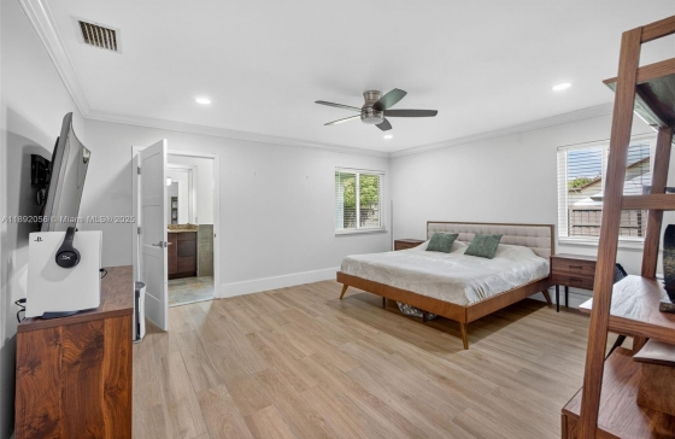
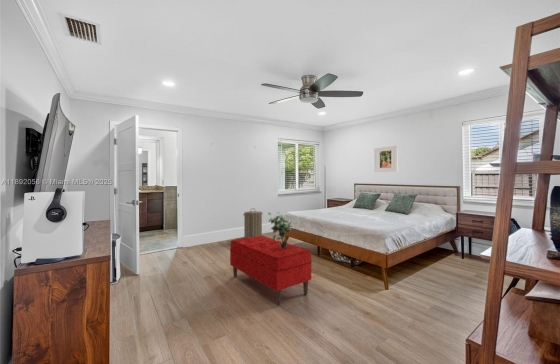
+ bench (267, 264)
+ potted plant (279, 230)
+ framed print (385, 159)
+ laundry hamper (253, 222)
